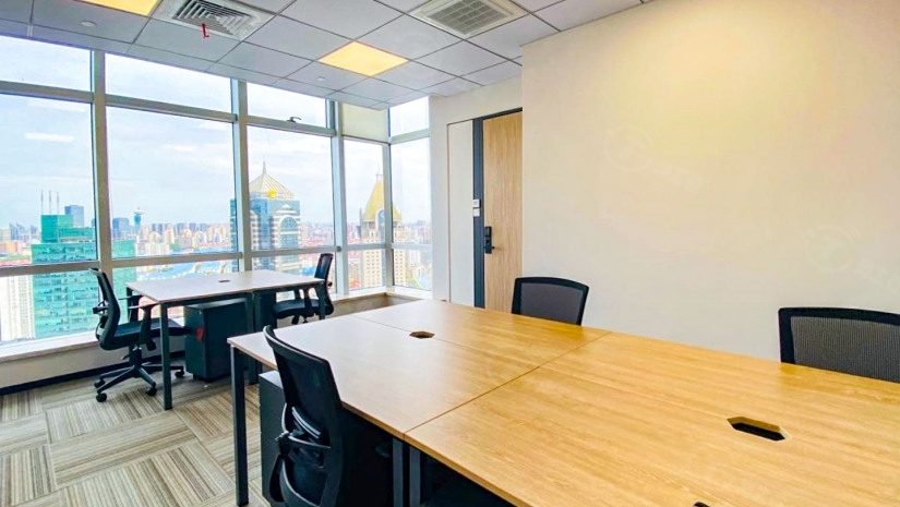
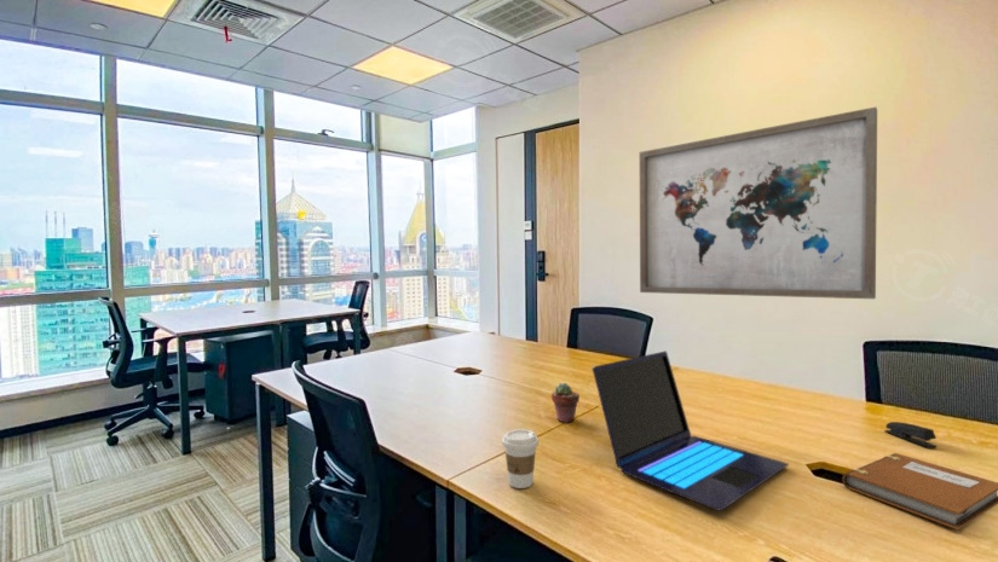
+ stapler (908, 430)
+ notebook (921, 483)
+ laptop (685, 416)
+ potted succulent (565, 400)
+ wall art (740, 214)
+ coffee cup (520, 458)
